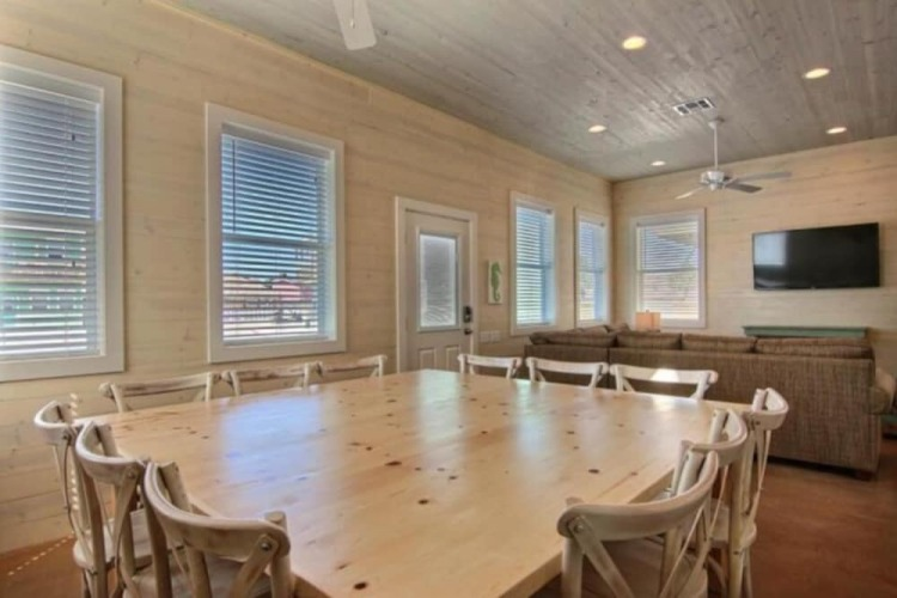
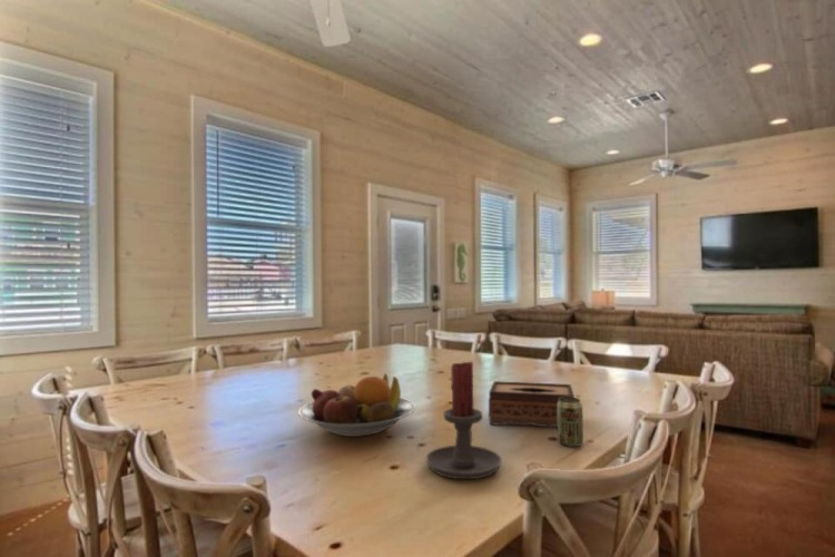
+ beverage can (570, 421)
+ candle holder (463, 411)
+ fruit bowl (357, 402)
+ tissue box (531, 403)
